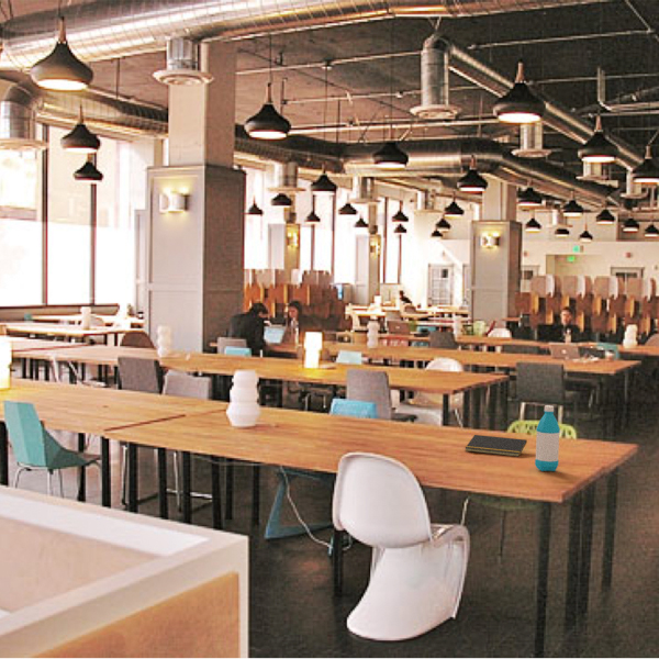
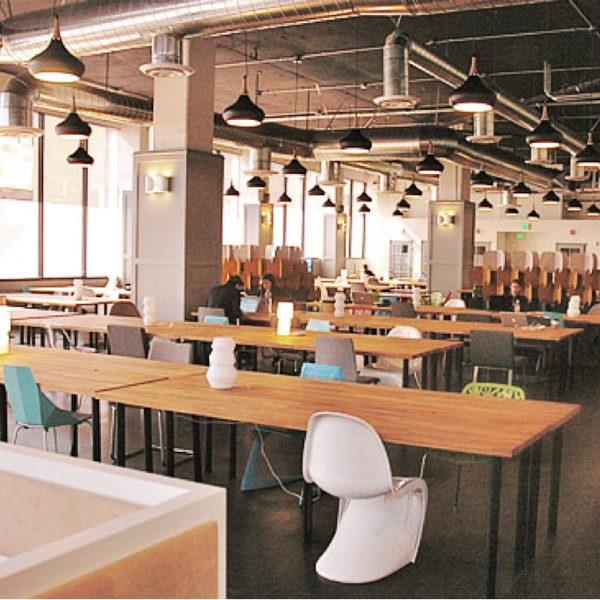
- notepad (495, 445)
- water bottle (547, 437)
